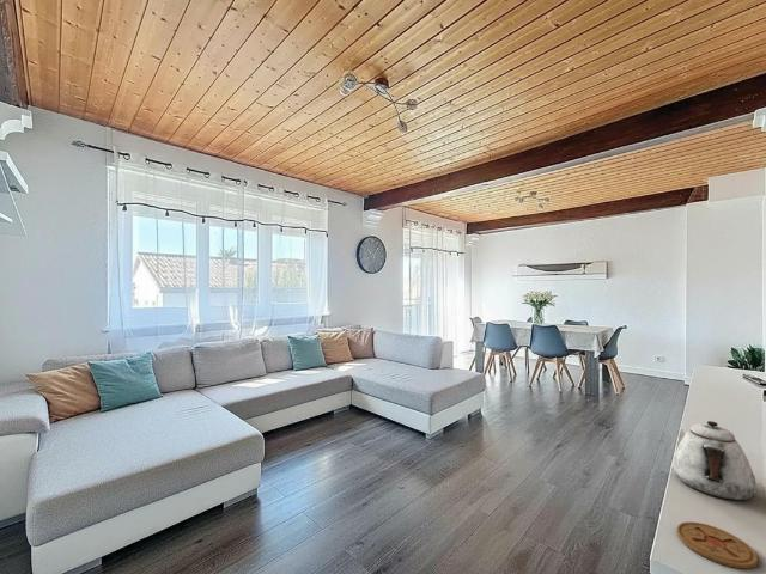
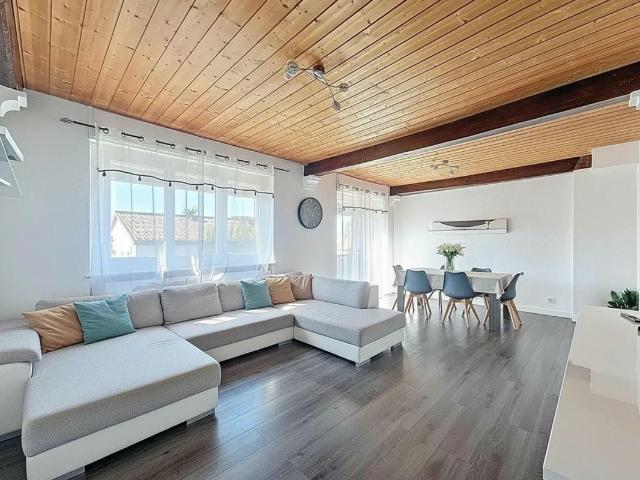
- teapot (711, 451)
- coaster (715, 543)
